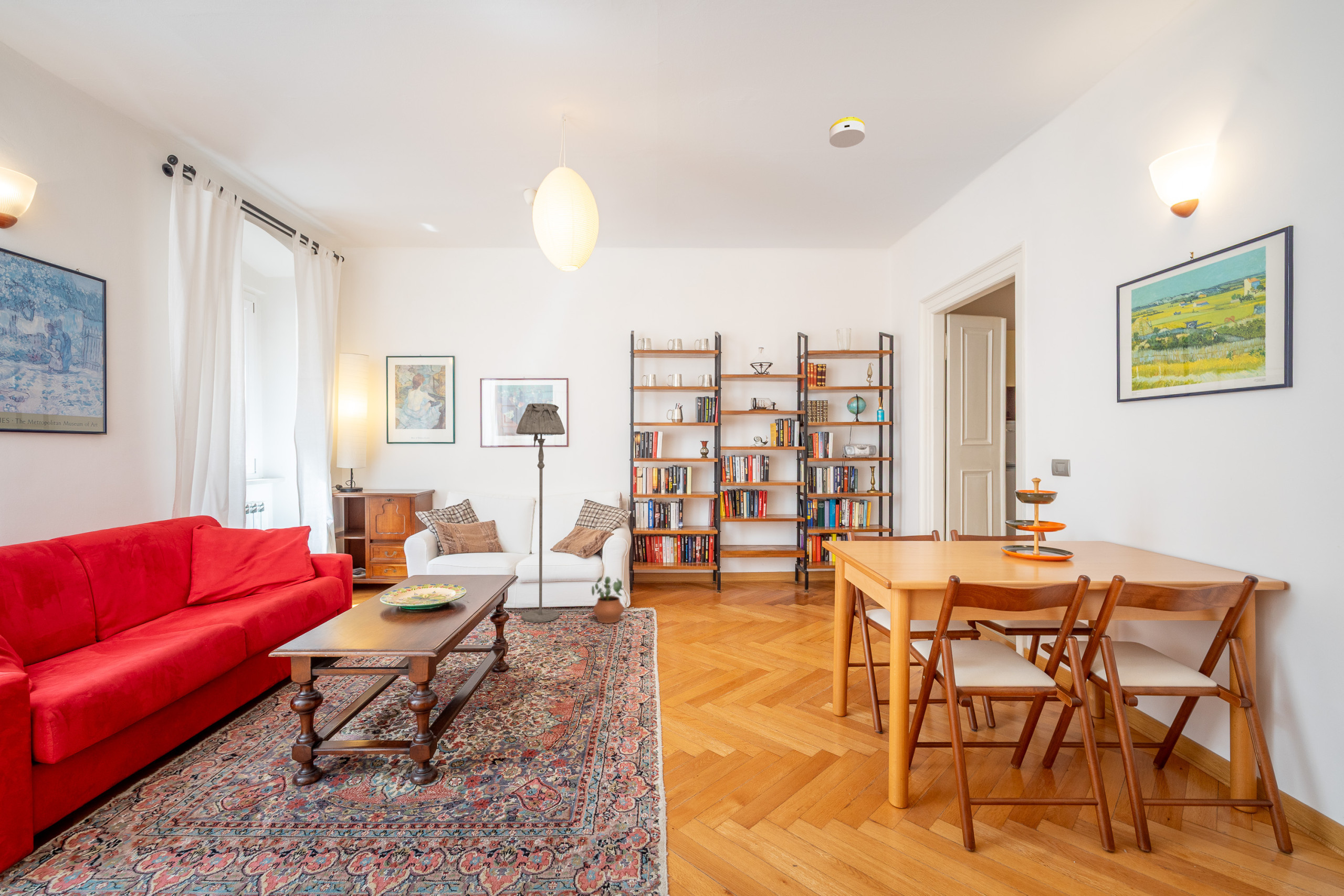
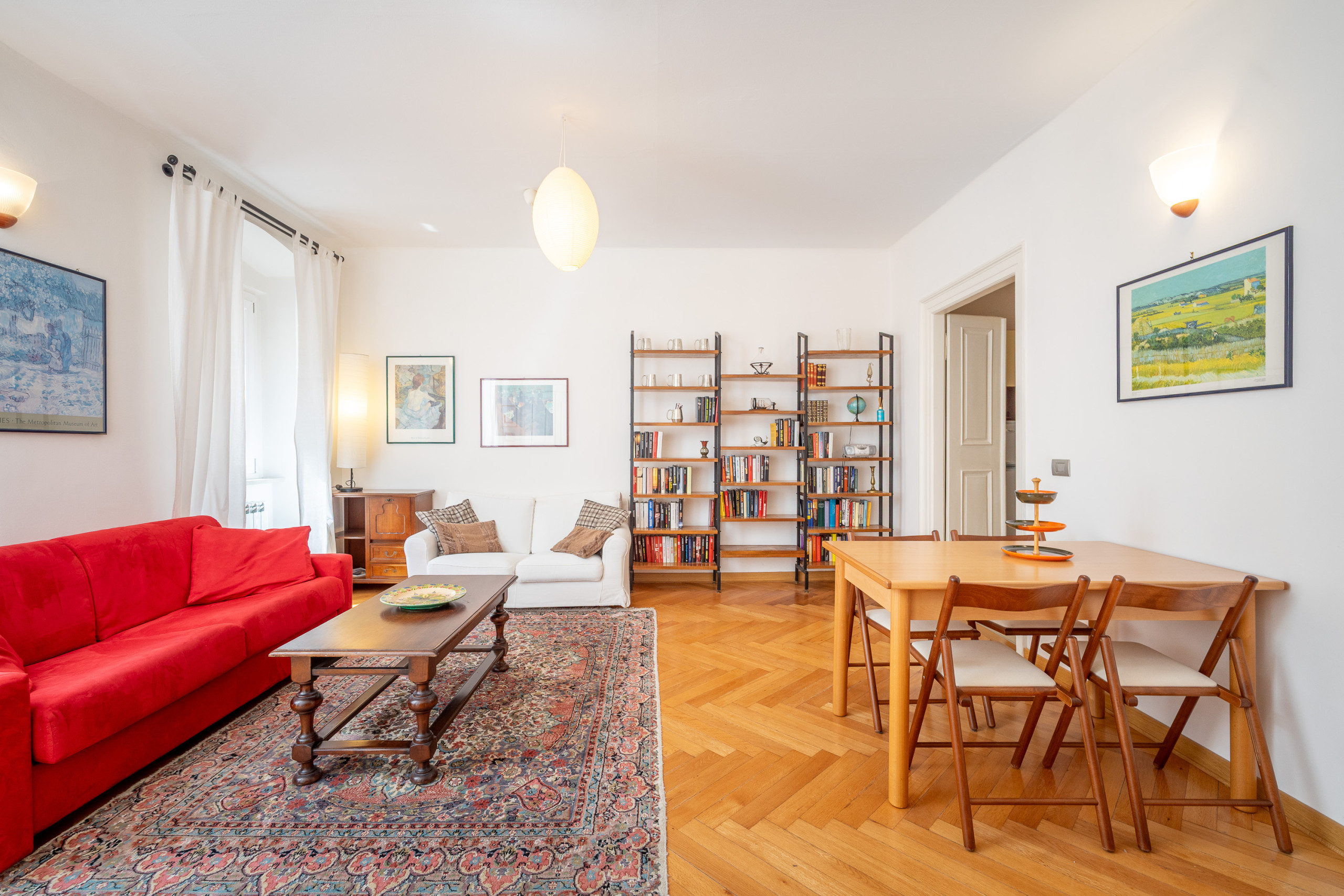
- potted plant (608, 597)
- floor lamp (540, 510)
- smoke detector (847, 131)
